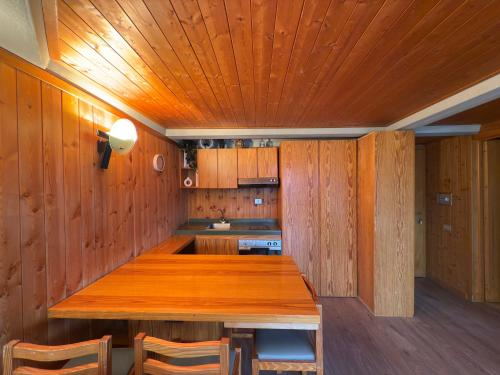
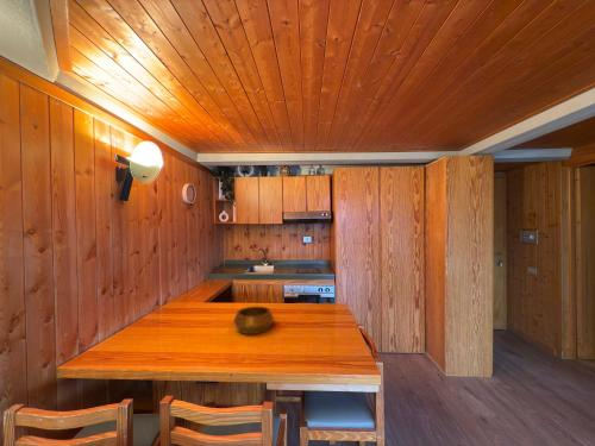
+ decorative bowl (253, 319)
